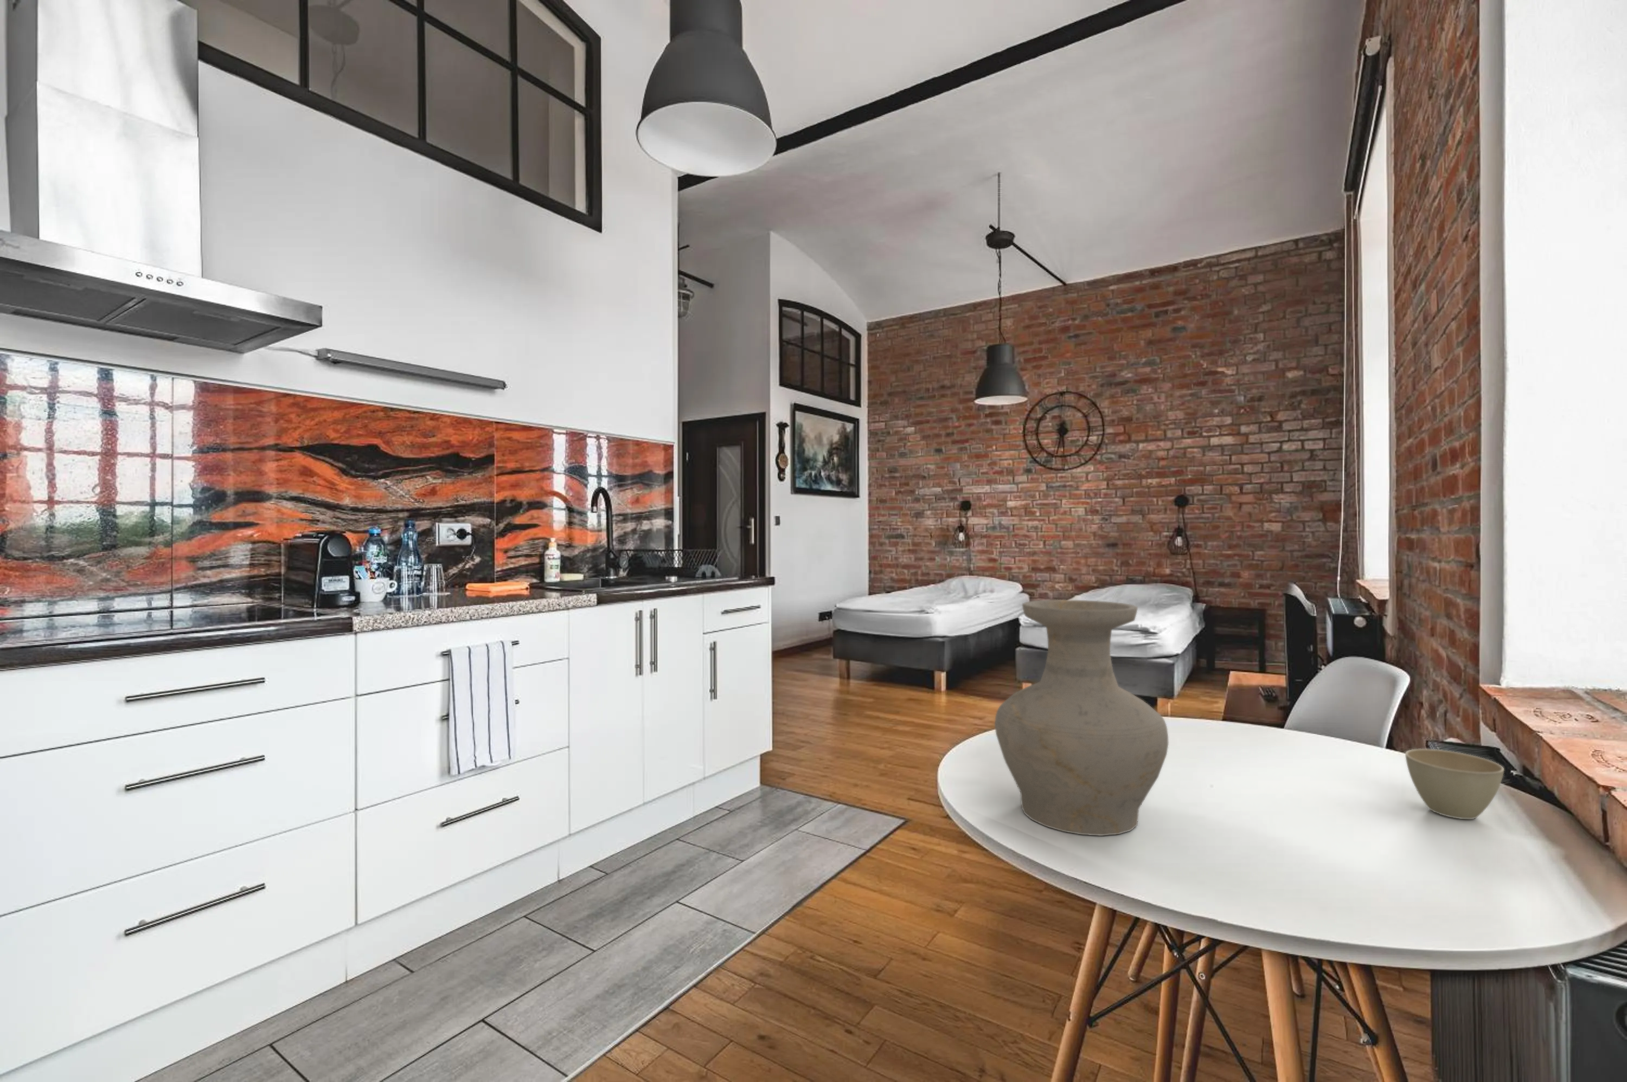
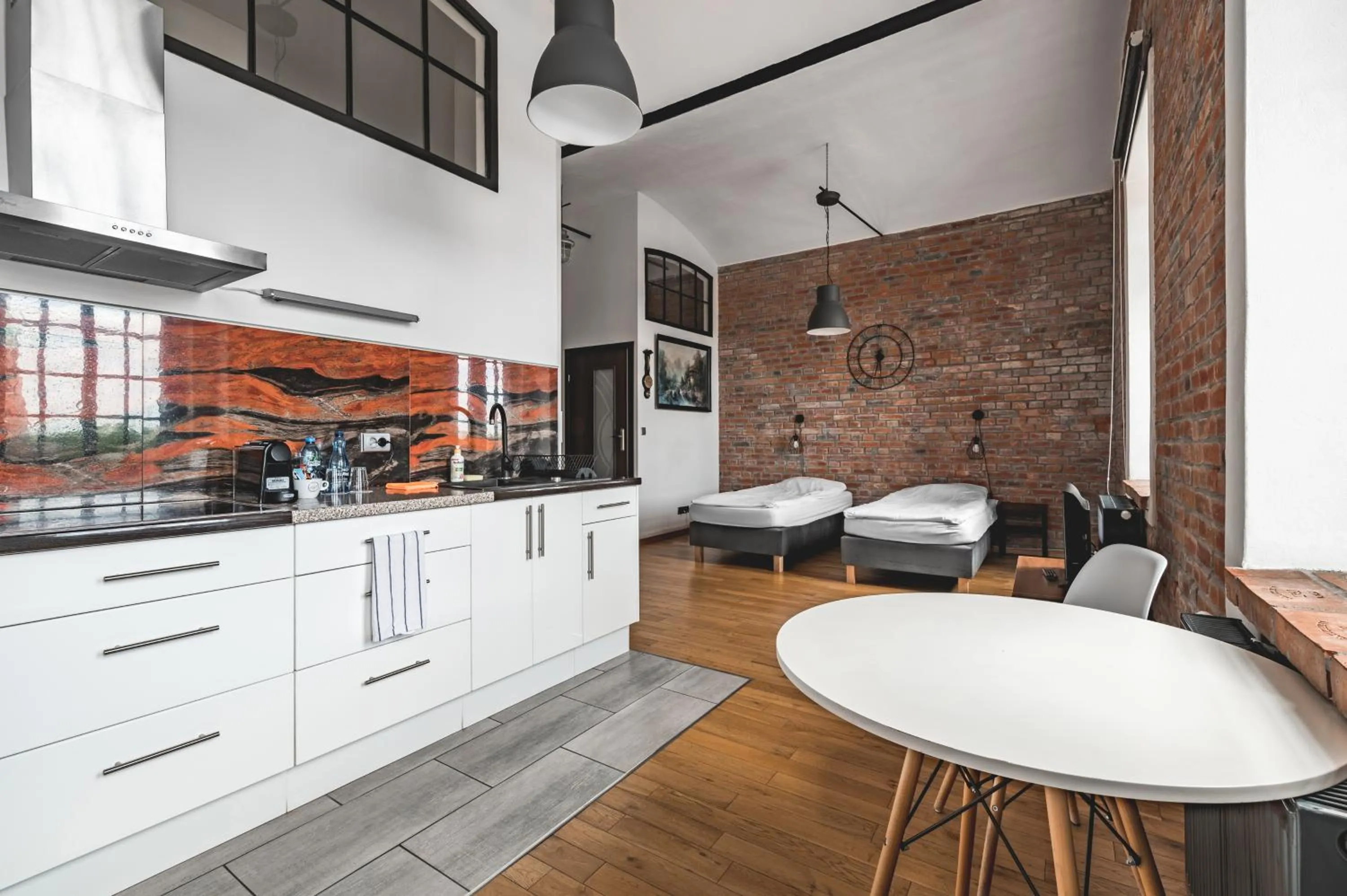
- flower pot (1452, 786)
- vase (1079, 709)
